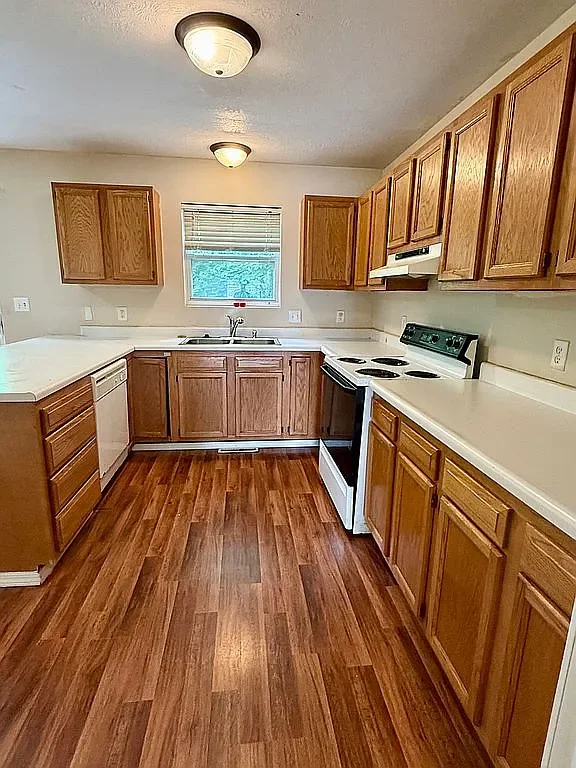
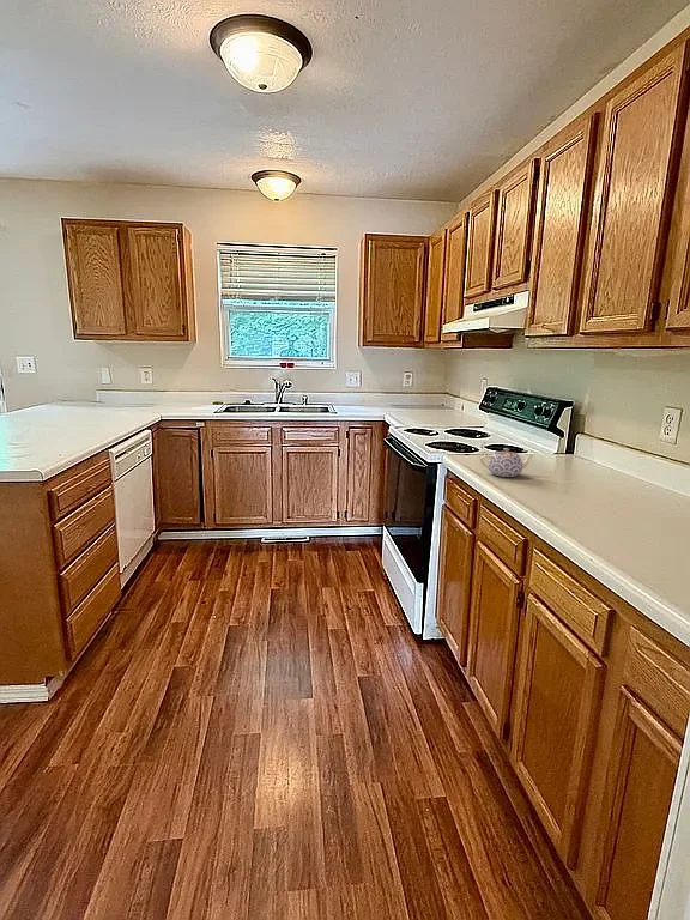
+ teapot (507, 461)
